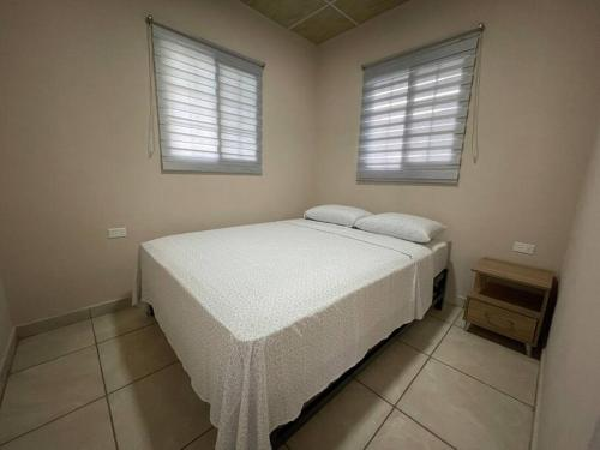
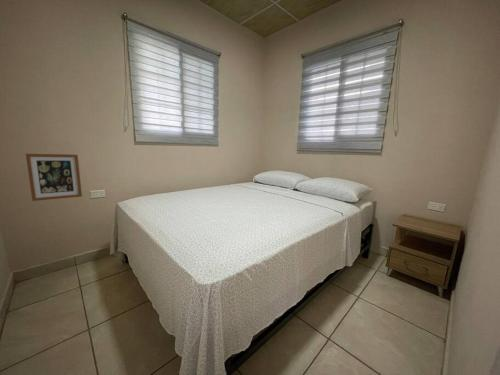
+ wall art (56, 176)
